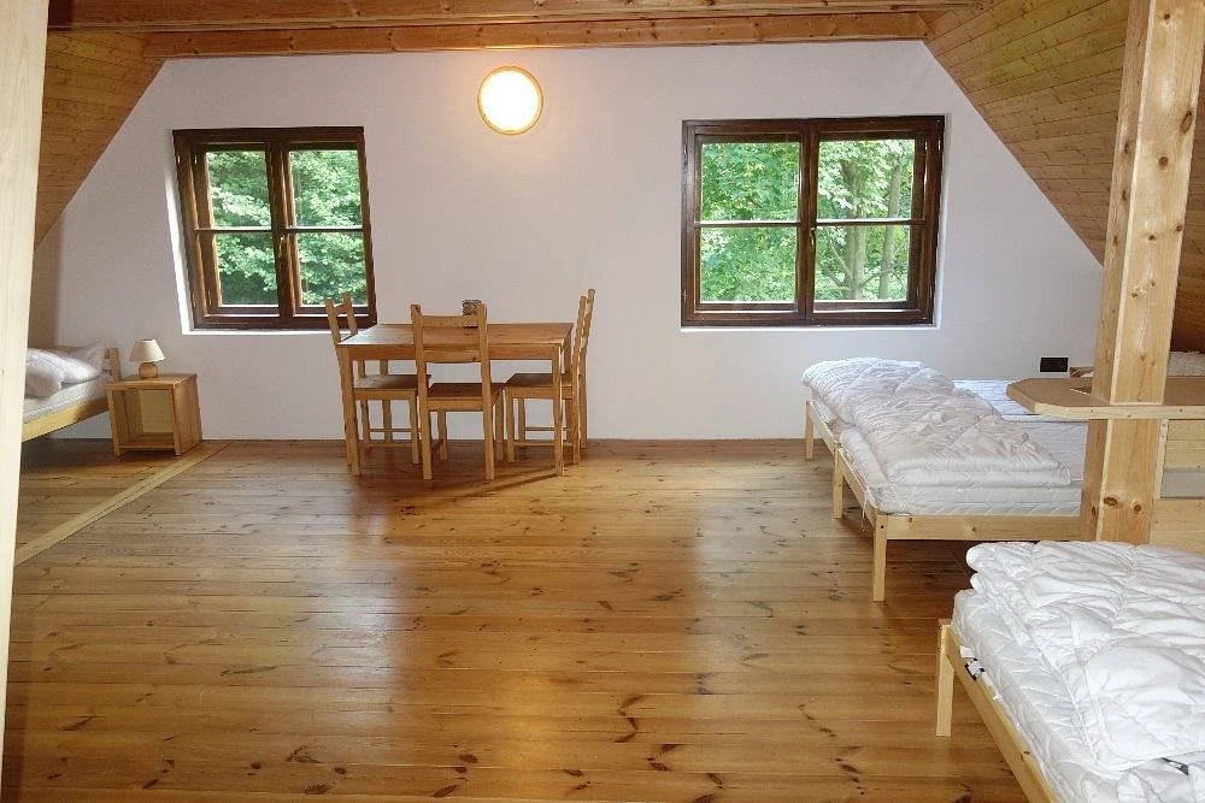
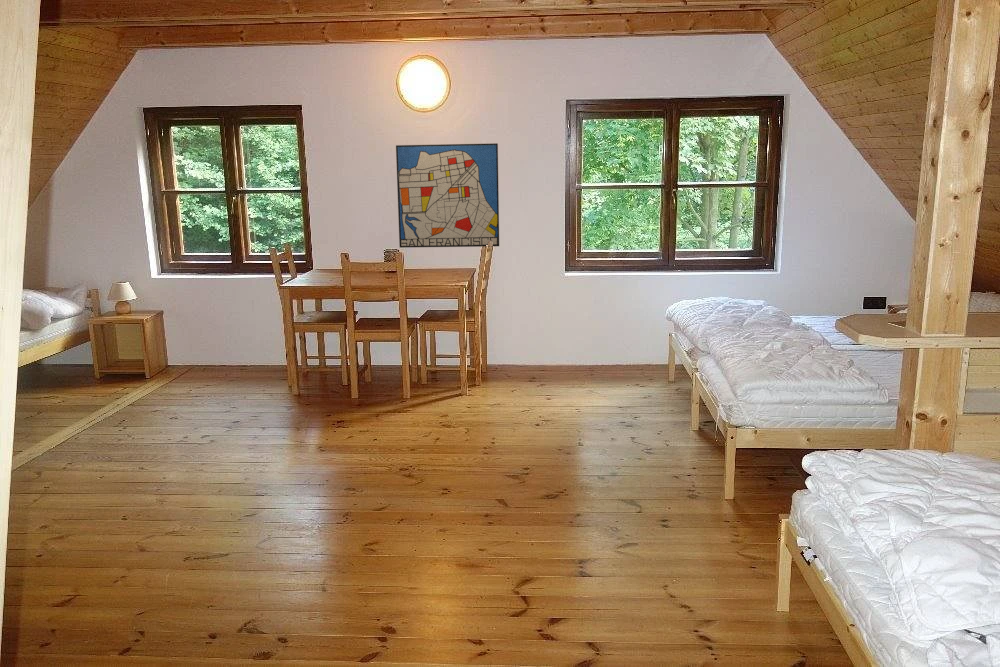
+ wall art (448, 196)
